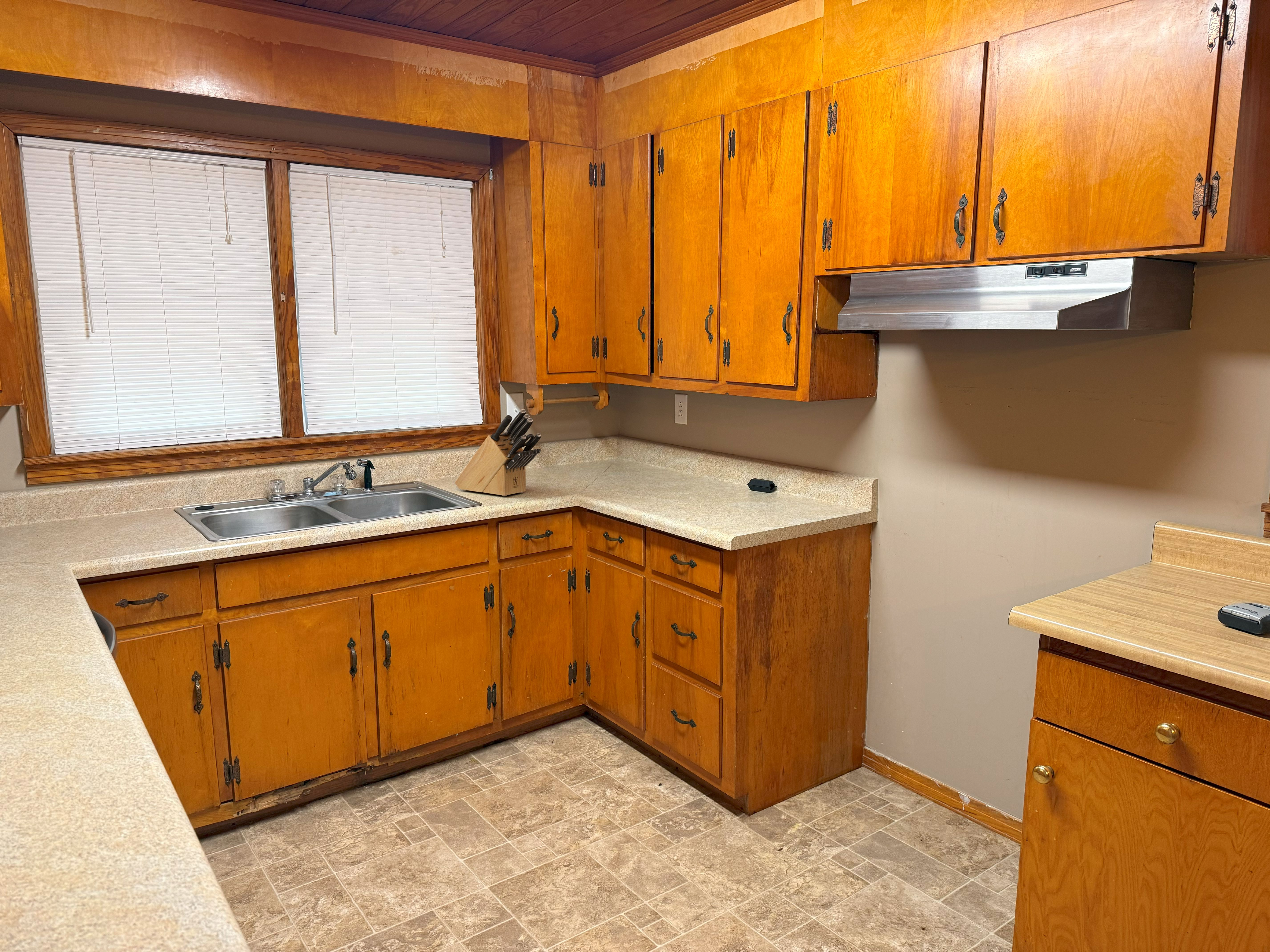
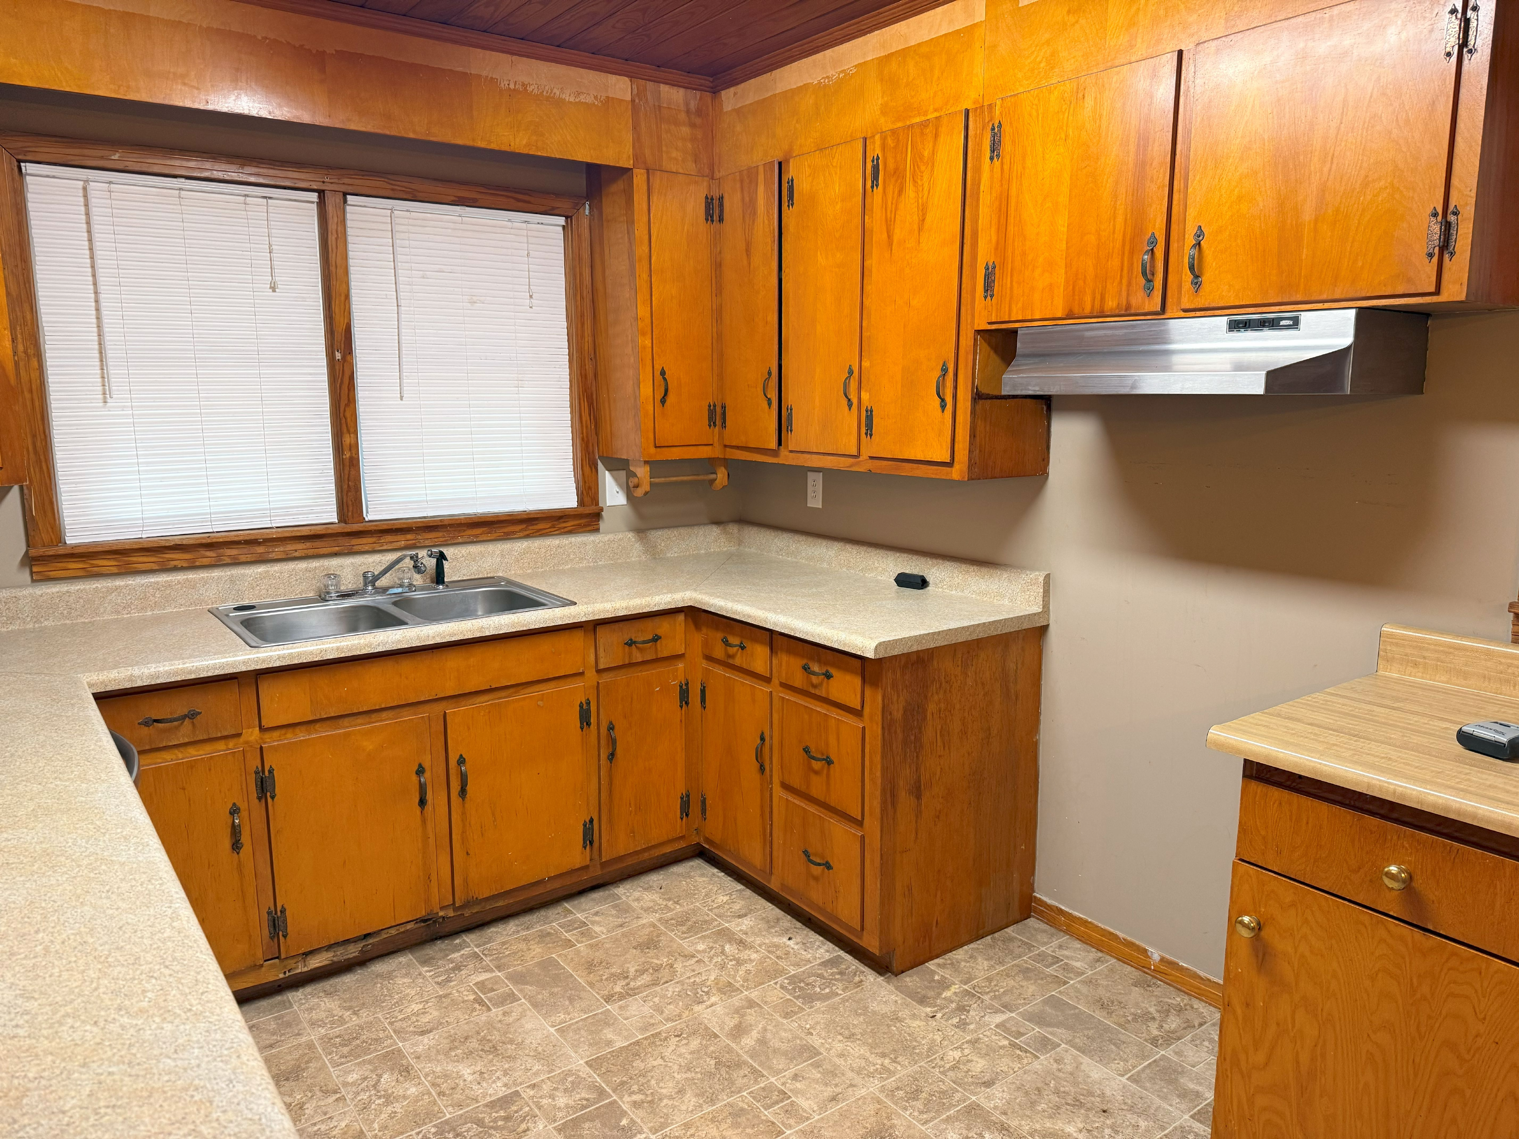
- knife block (498, 451)
